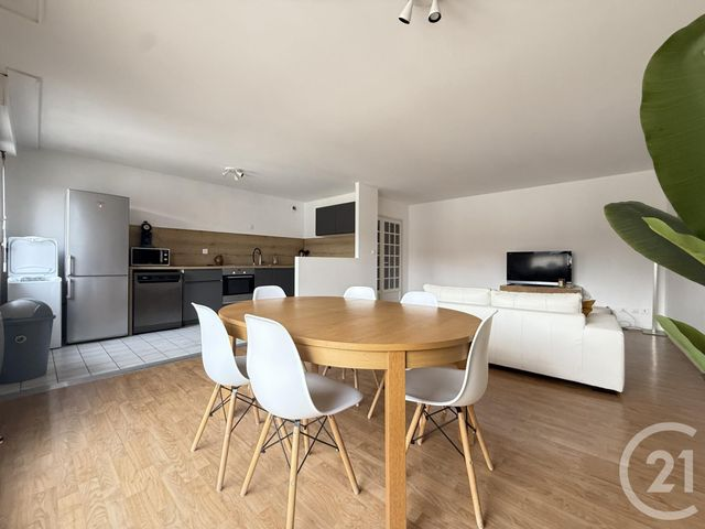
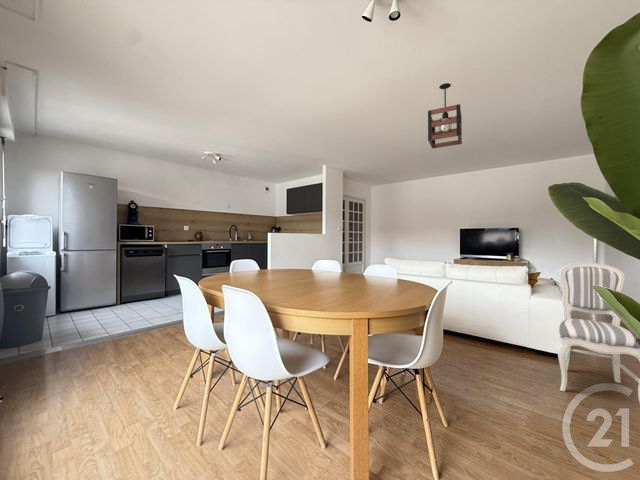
+ pendant light (445, 114)
+ dining chair (595, 325)
